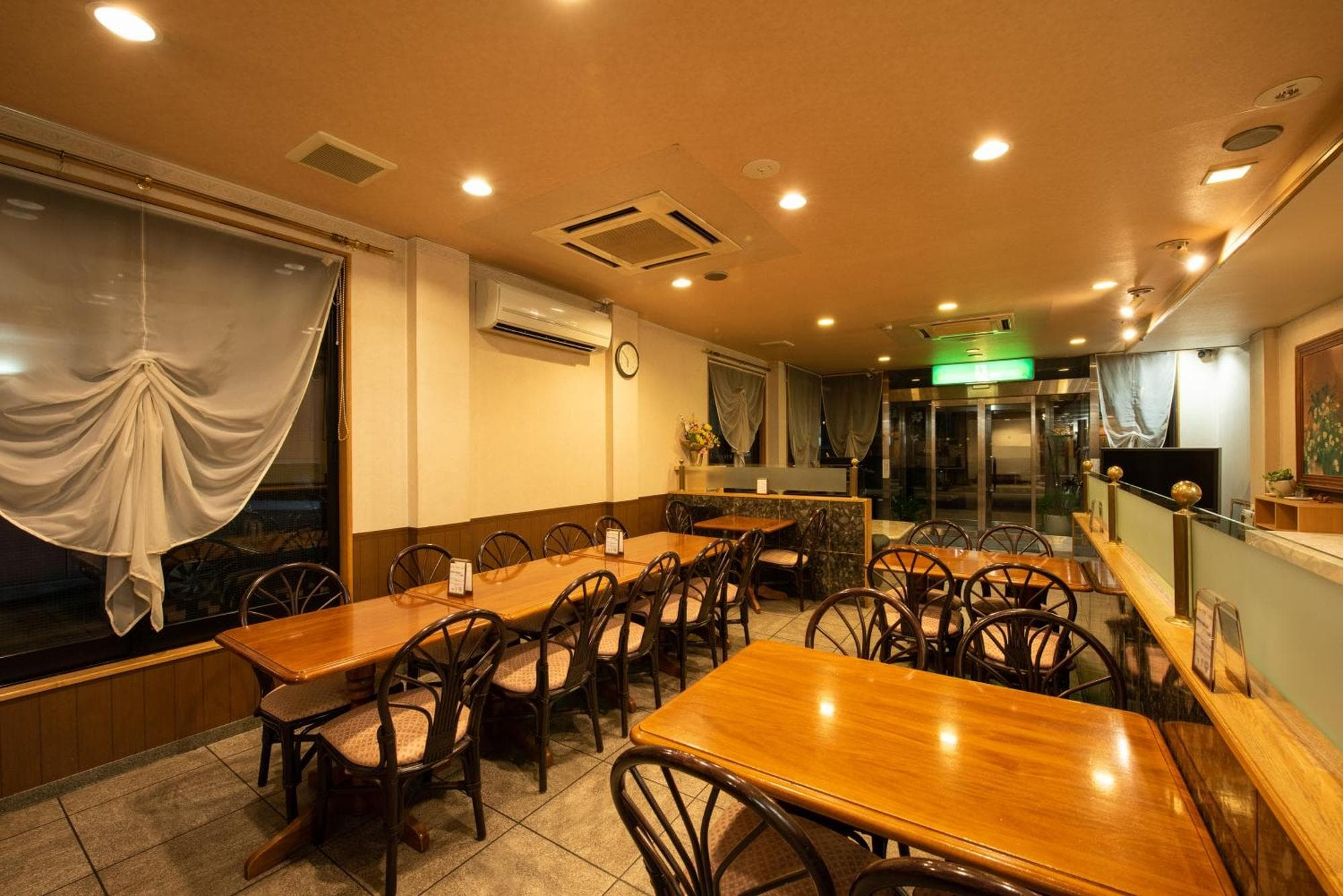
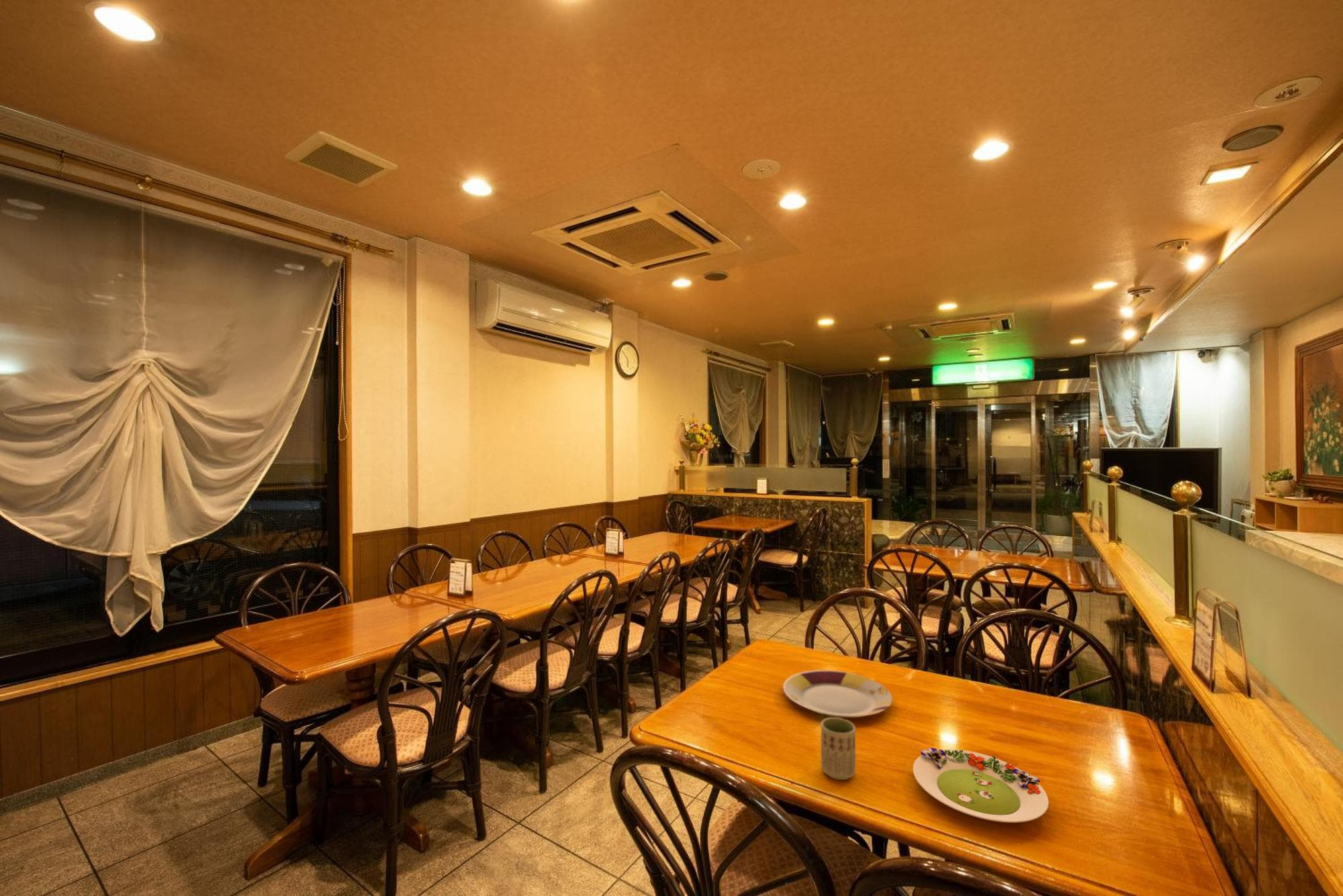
+ salad plate (977, 785)
+ cup (838, 748)
+ plate (836, 695)
